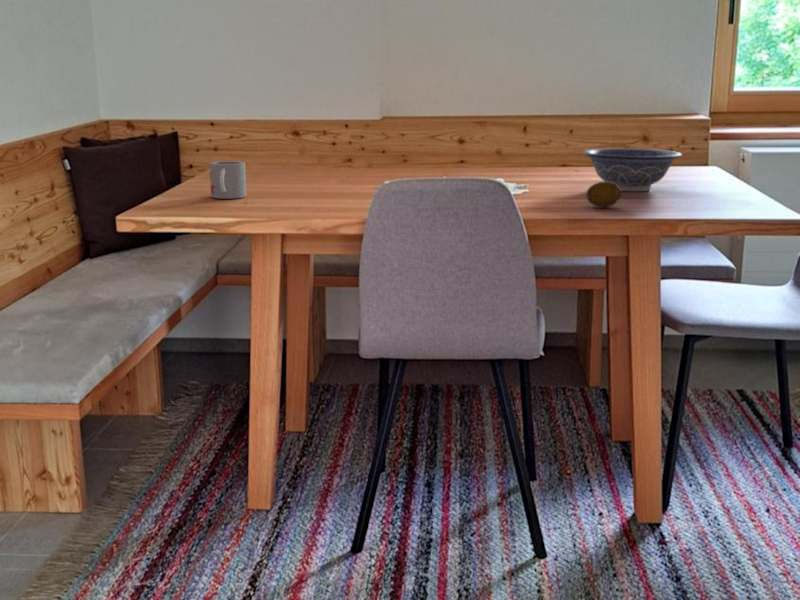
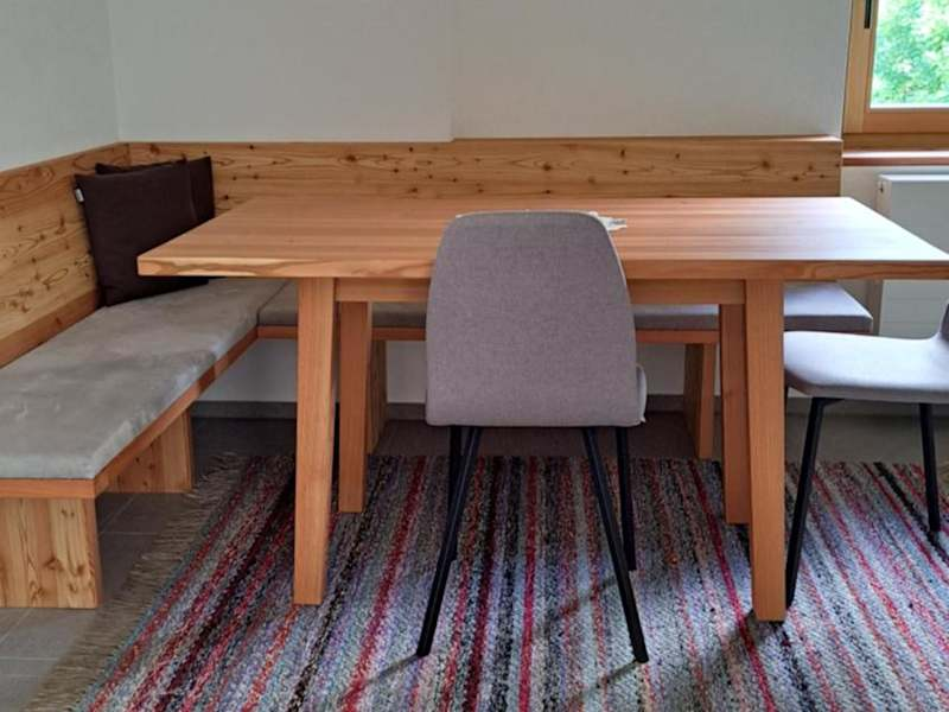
- fruit (604, 194)
- mug (226, 180)
- decorative bowl (630, 170)
